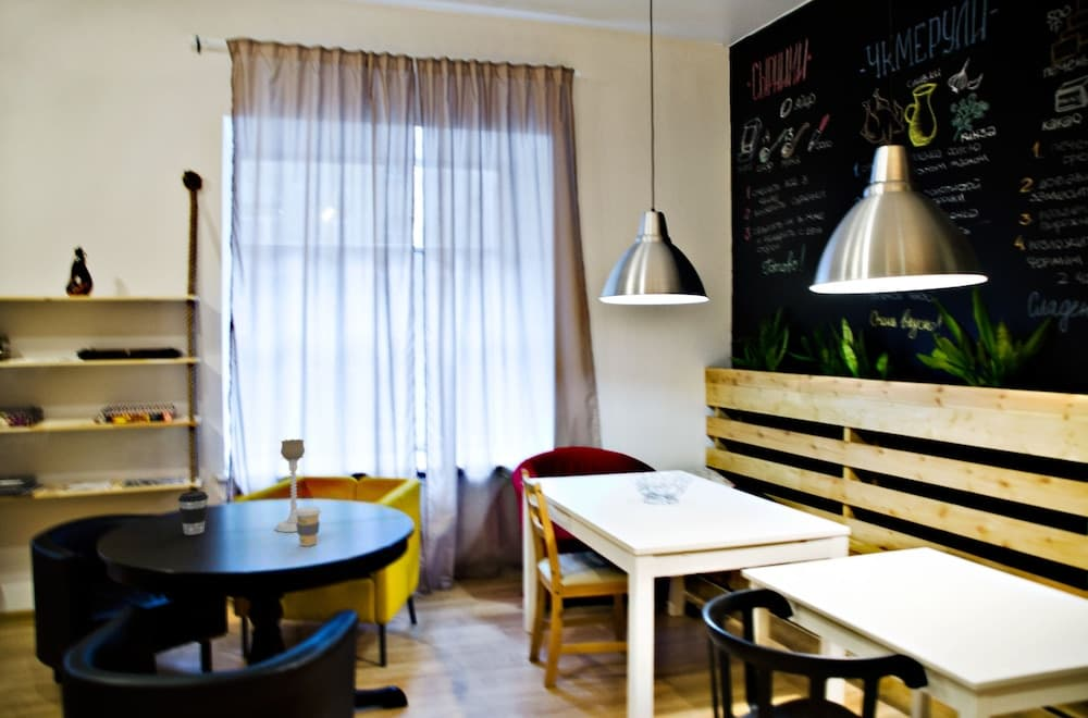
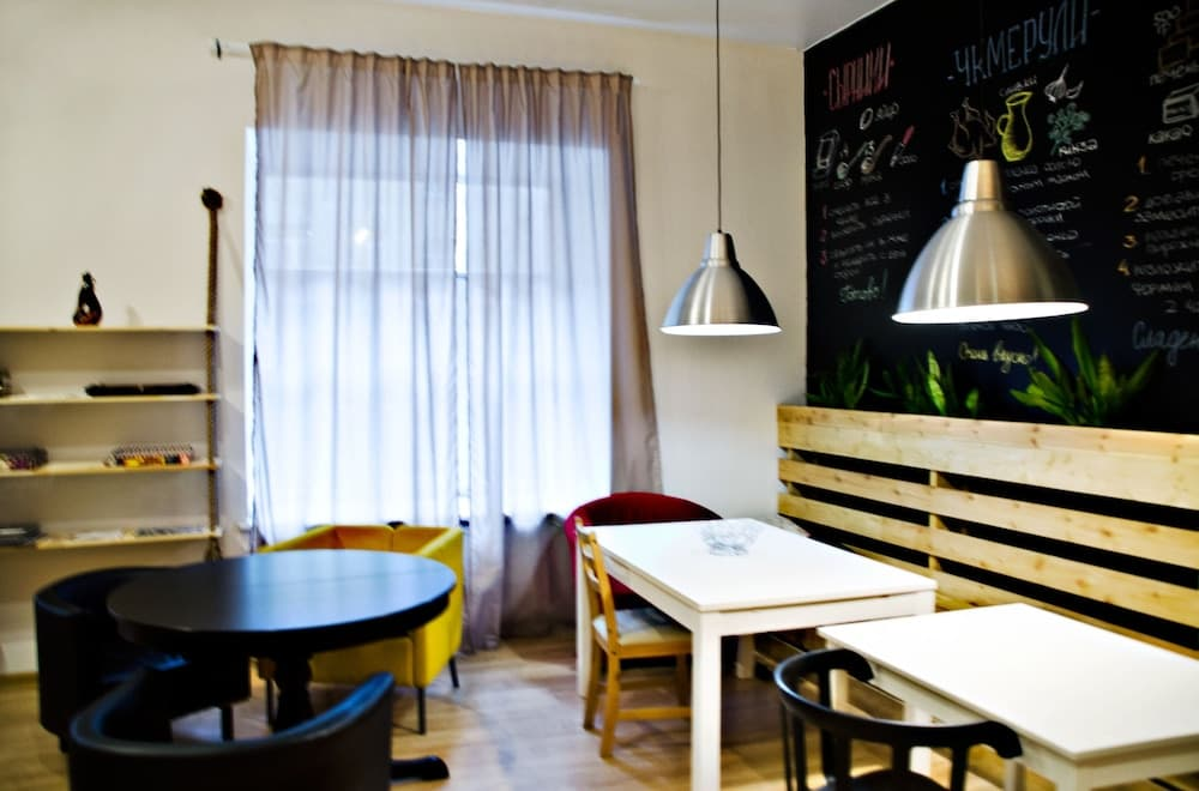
- coffee cup (194, 512)
- coffee cup (308, 527)
- candle holder (293, 484)
